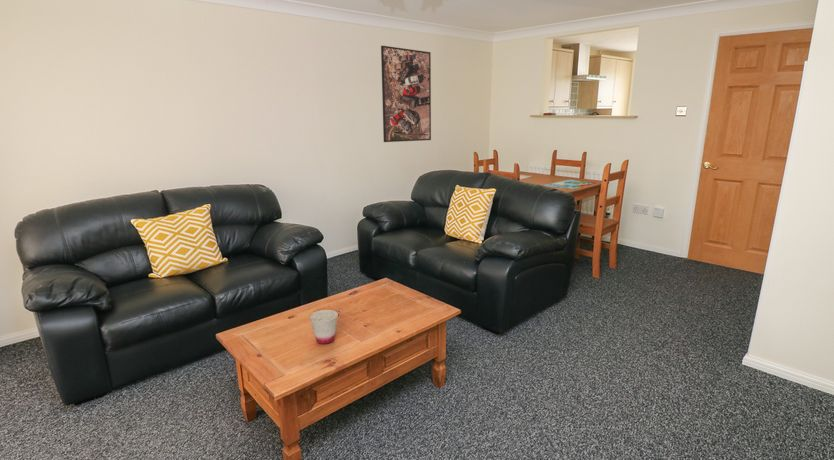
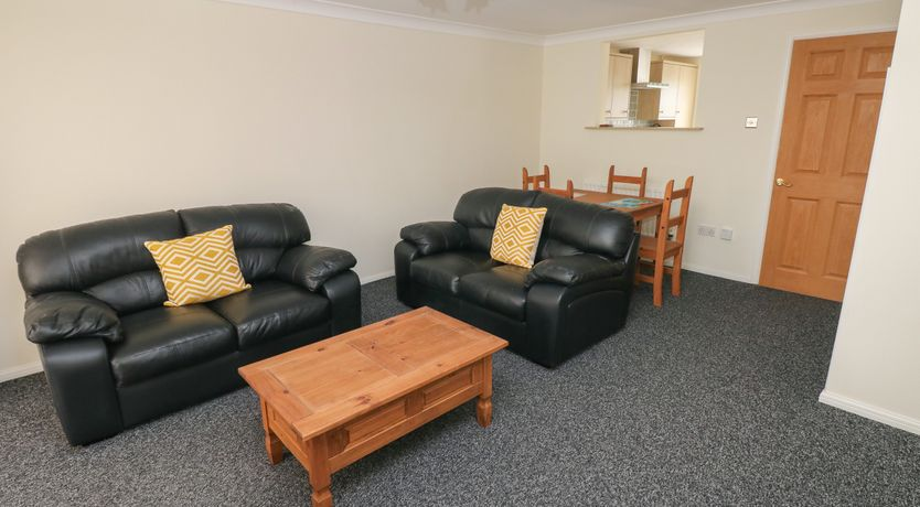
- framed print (407, 96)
- cup (324, 327)
